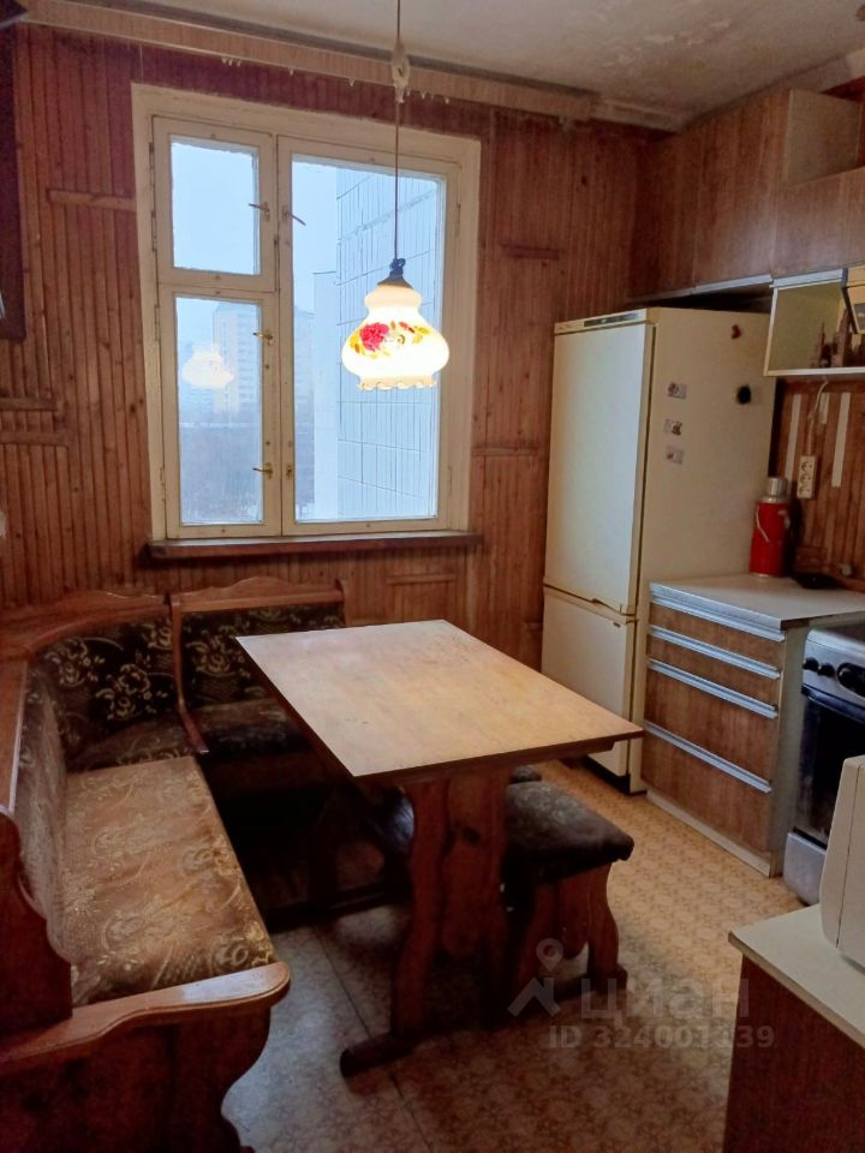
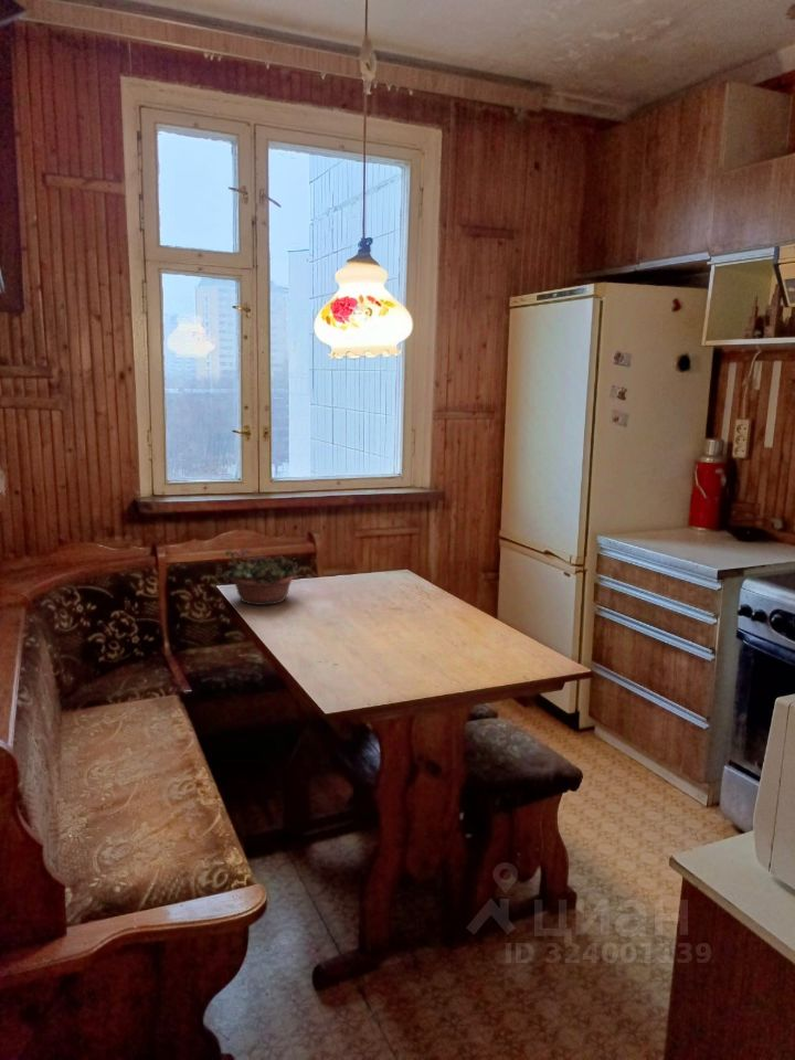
+ succulent planter (262, 573)
